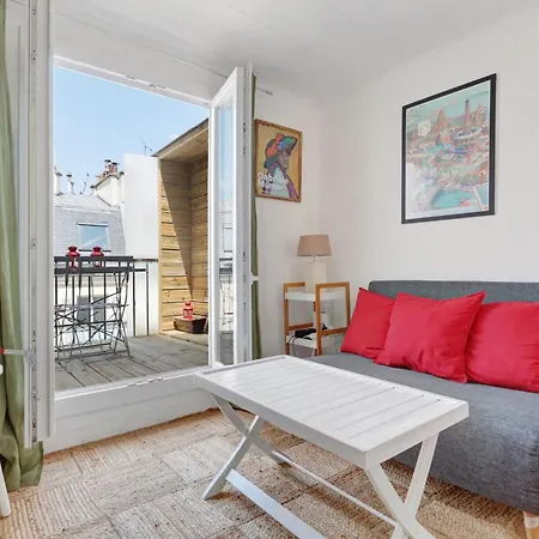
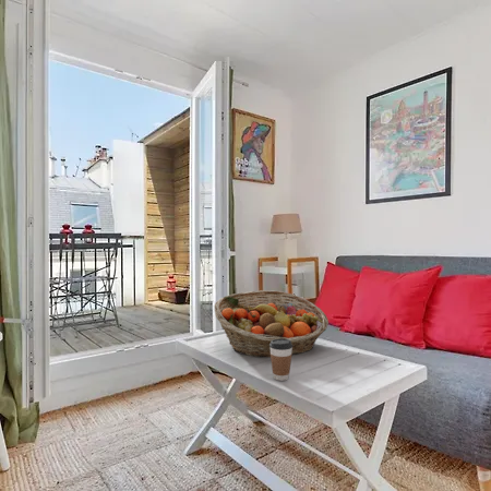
+ fruit basket (271, 321)
+ coffee cup (280, 359)
